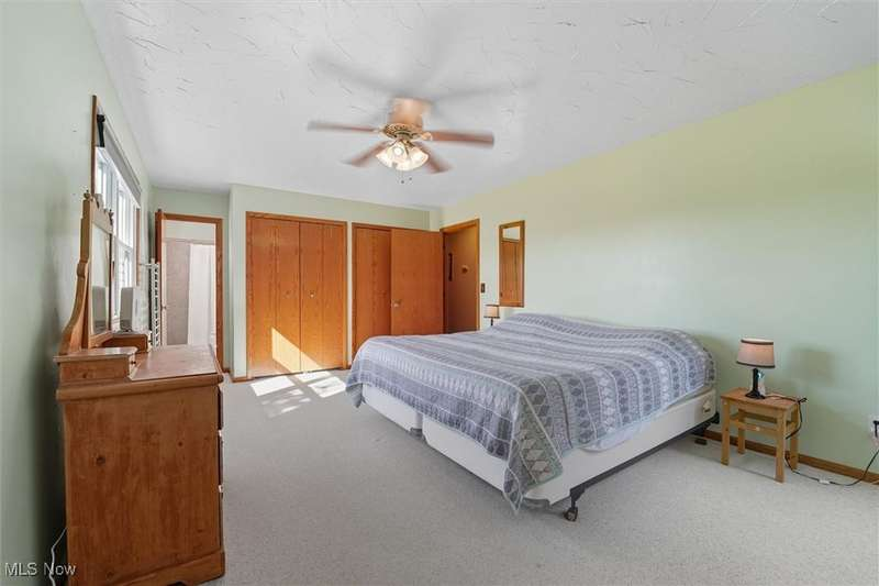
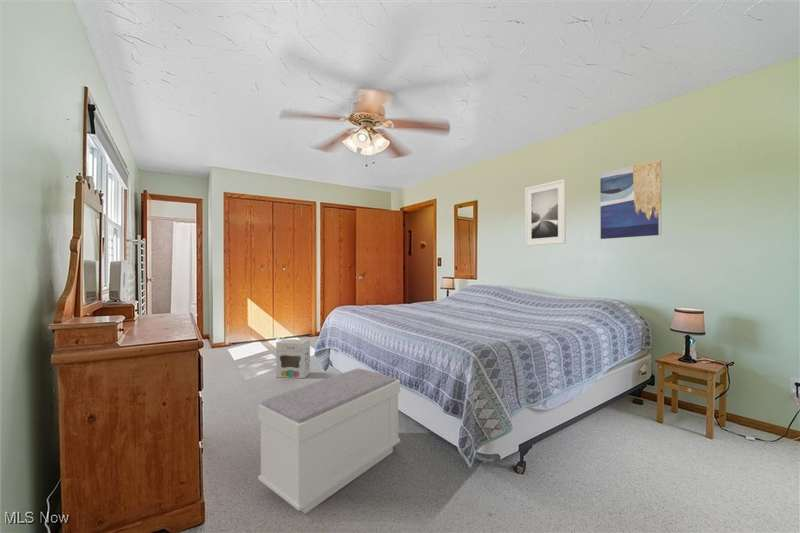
+ cardboard box (293, 358)
+ wall art (628, 202)
+ bench (335, 426)
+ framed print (544, 214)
